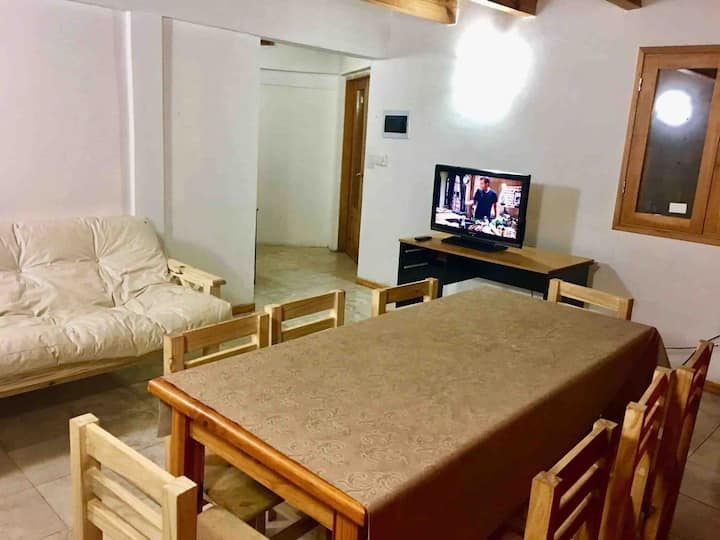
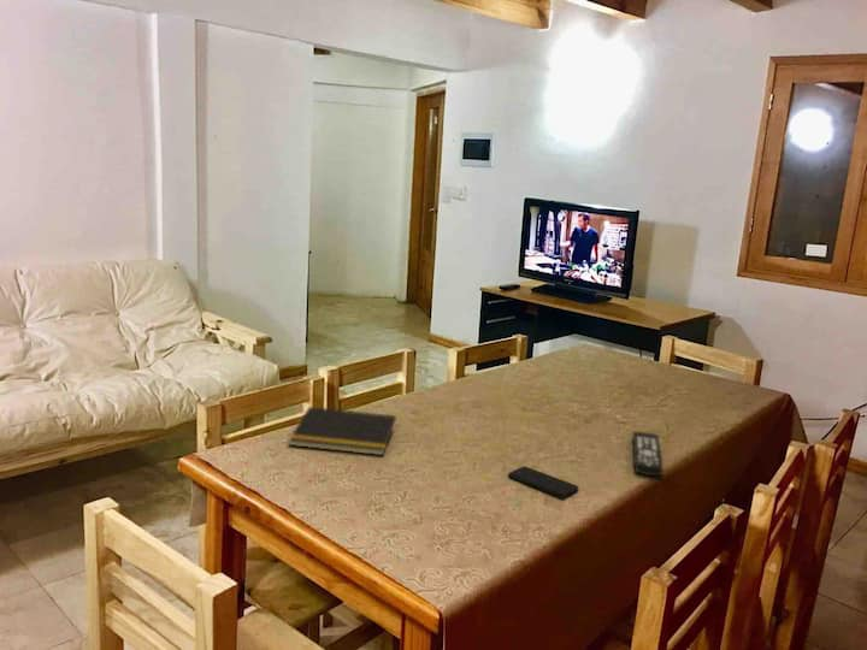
+ remote control (645, 451)
+ smartphone (542, 480)
+ notepad (343, 430)
